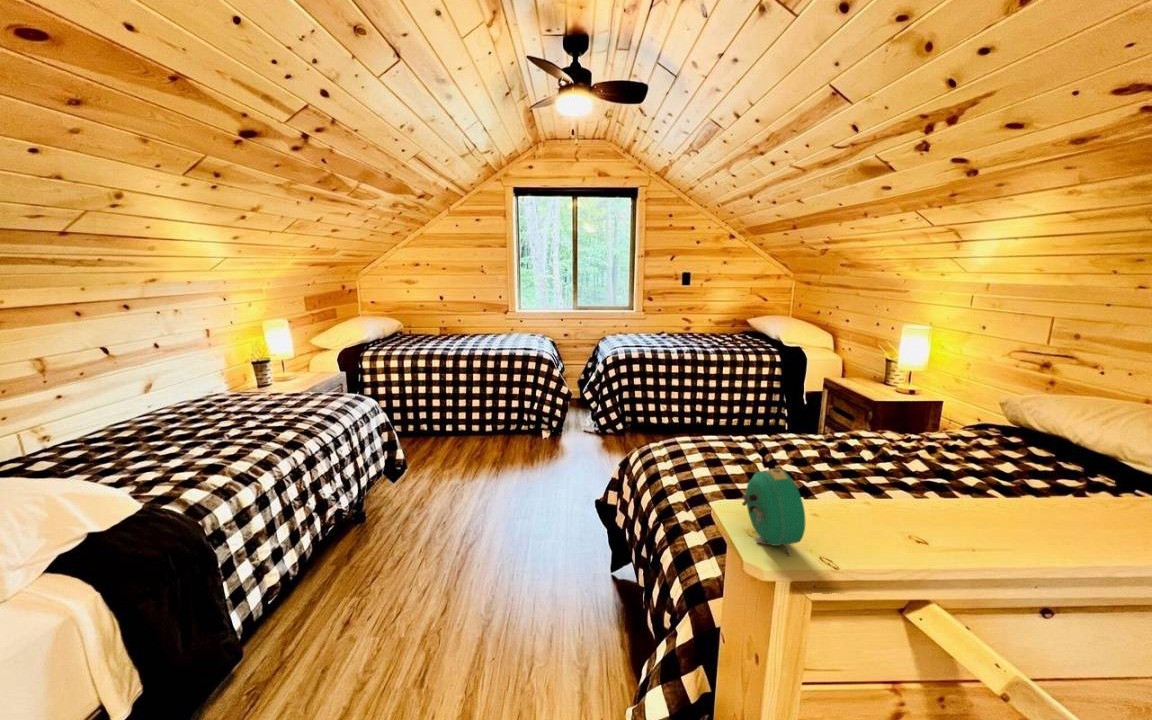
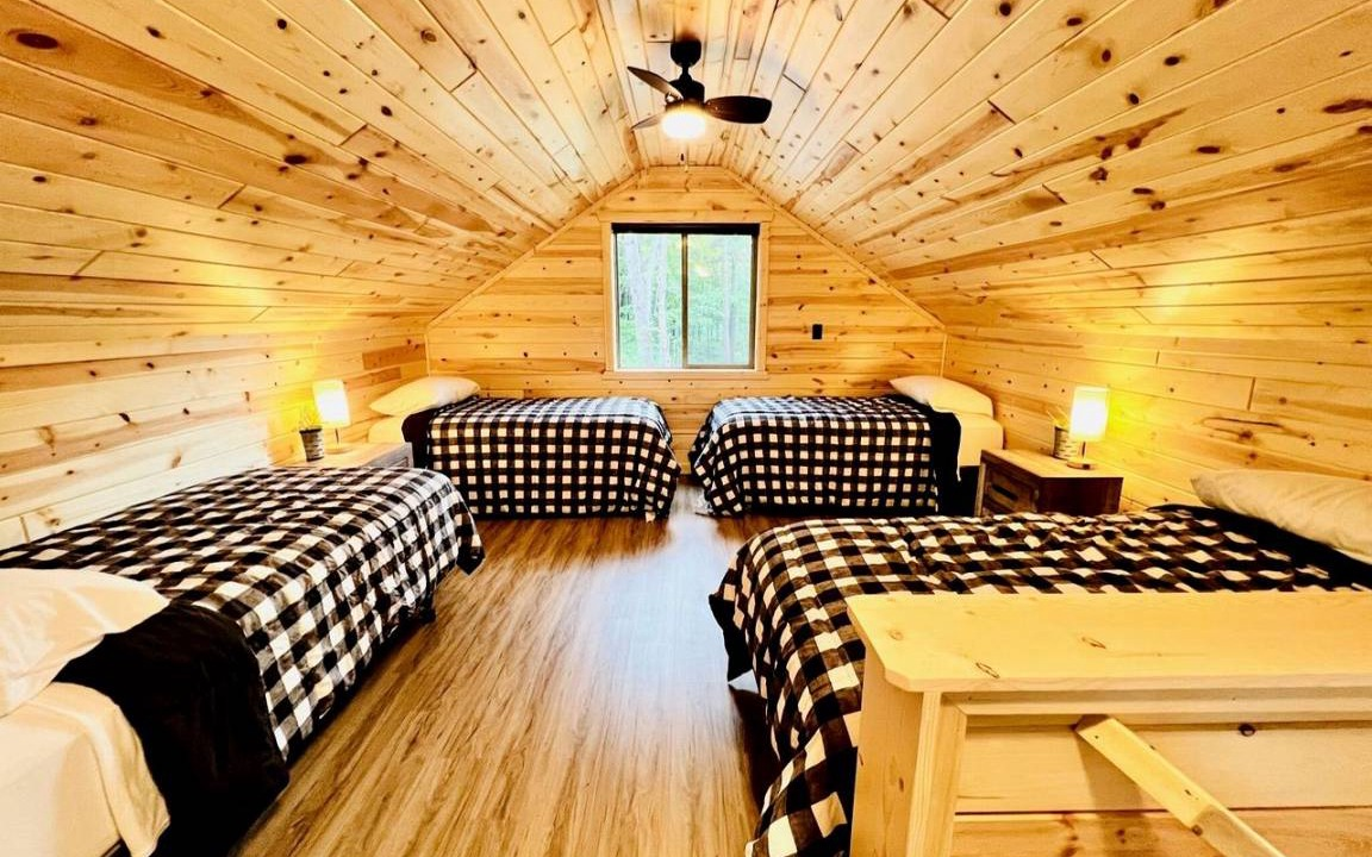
- alarm clock (769, 505)
